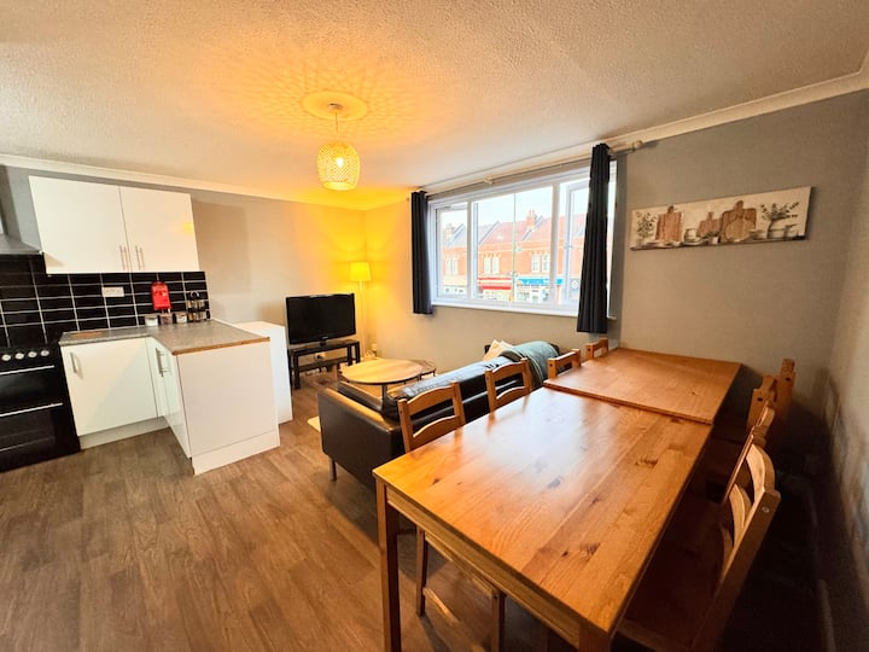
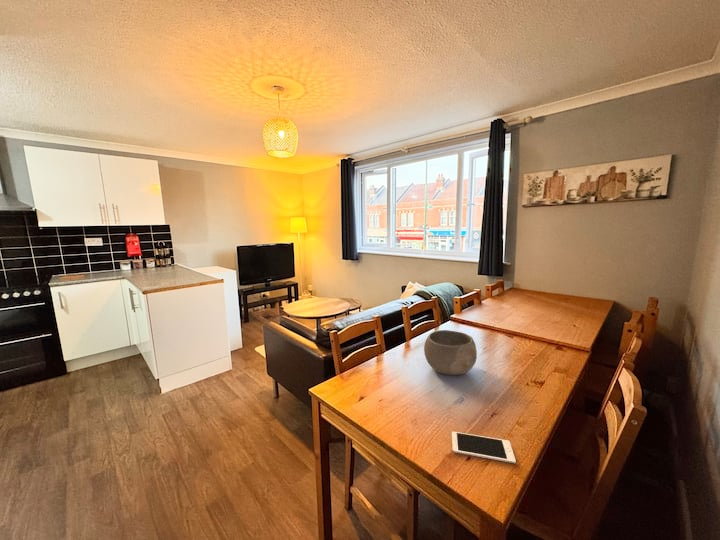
+ bowl (450, 353)
+ cell phone (481, 446)
